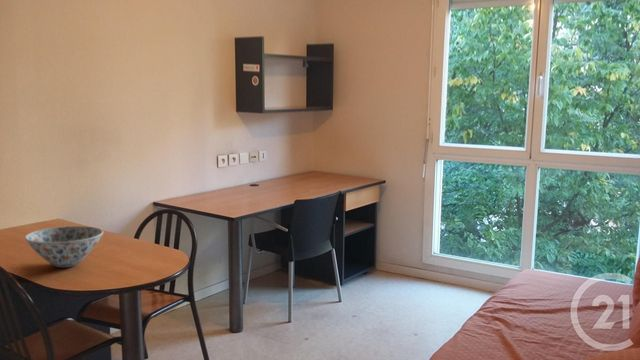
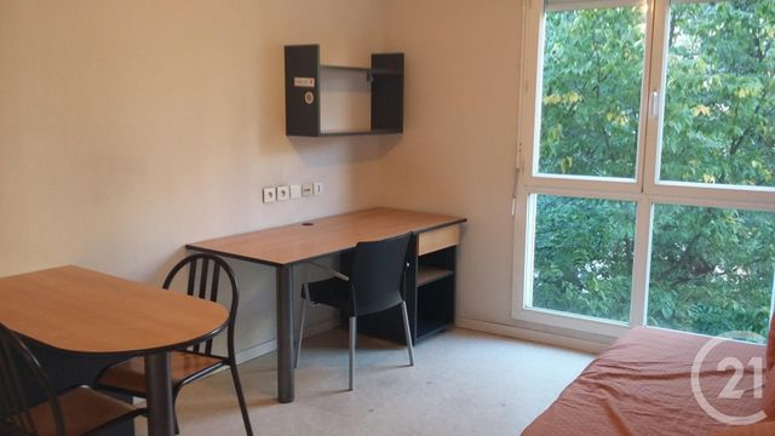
- bowl (65, 249)
